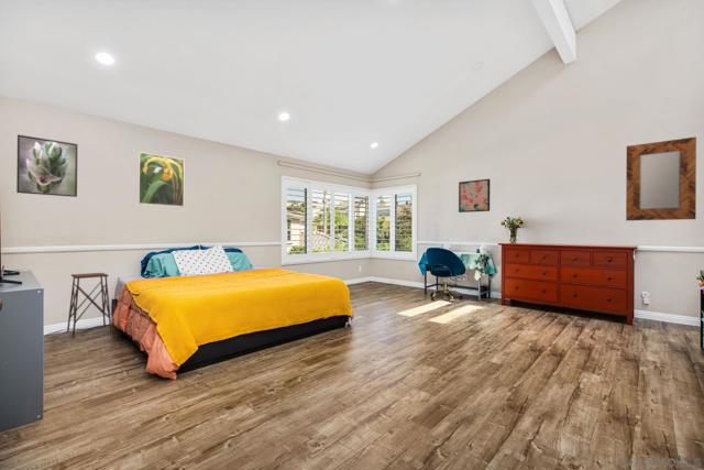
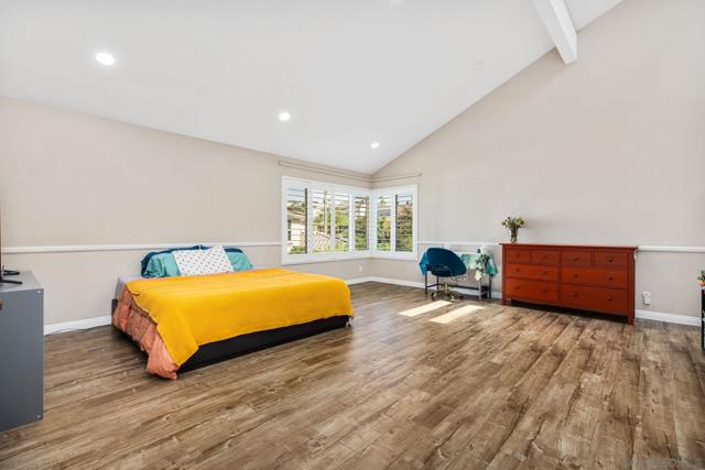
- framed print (162, 181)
- wall art (473, 196)
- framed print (48, 166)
- home mirror (659, 181)
- side table (90, 303)
